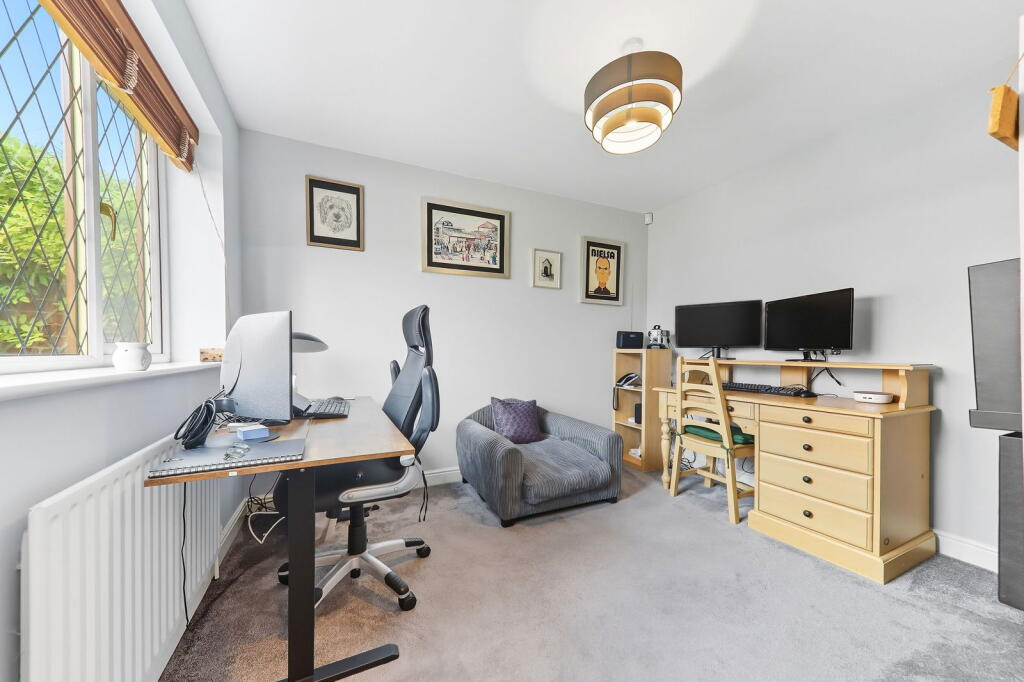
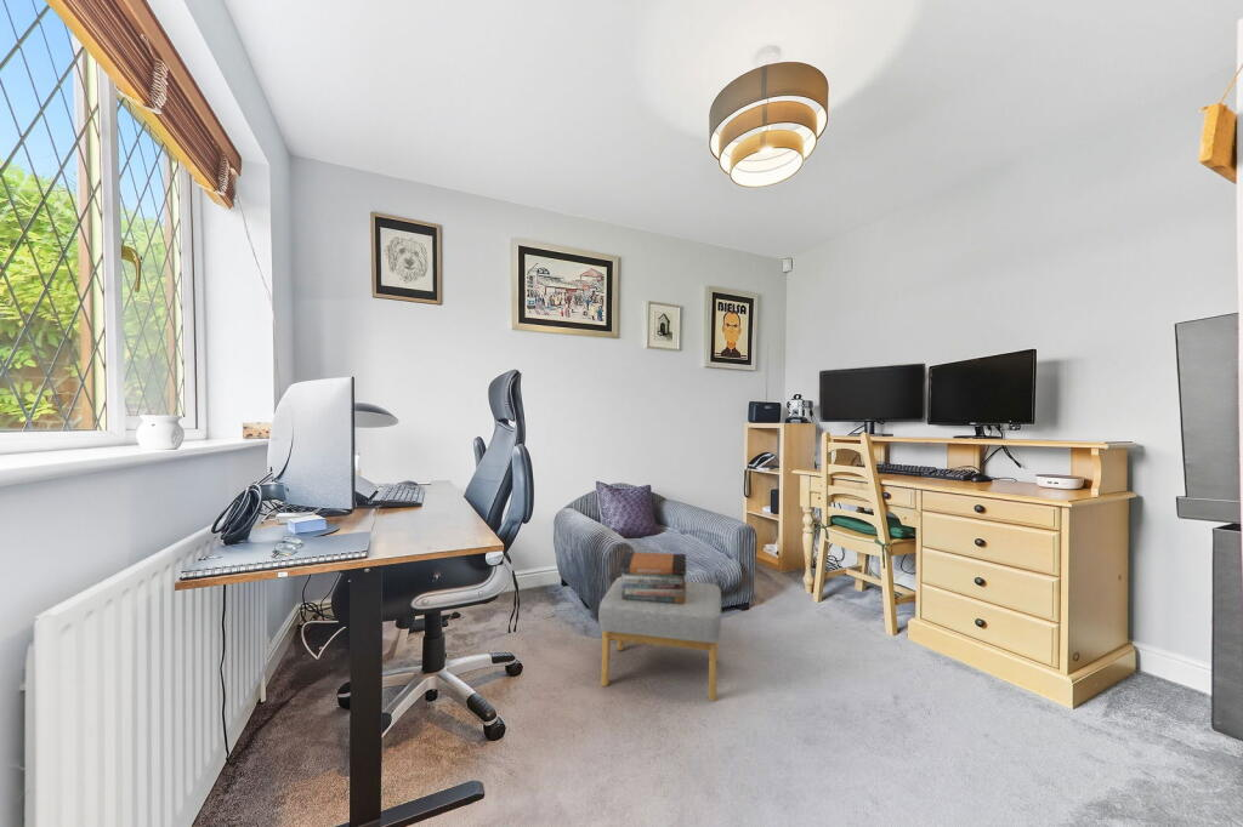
+ book stack (653, 577)
+ footstool (662, 631)
